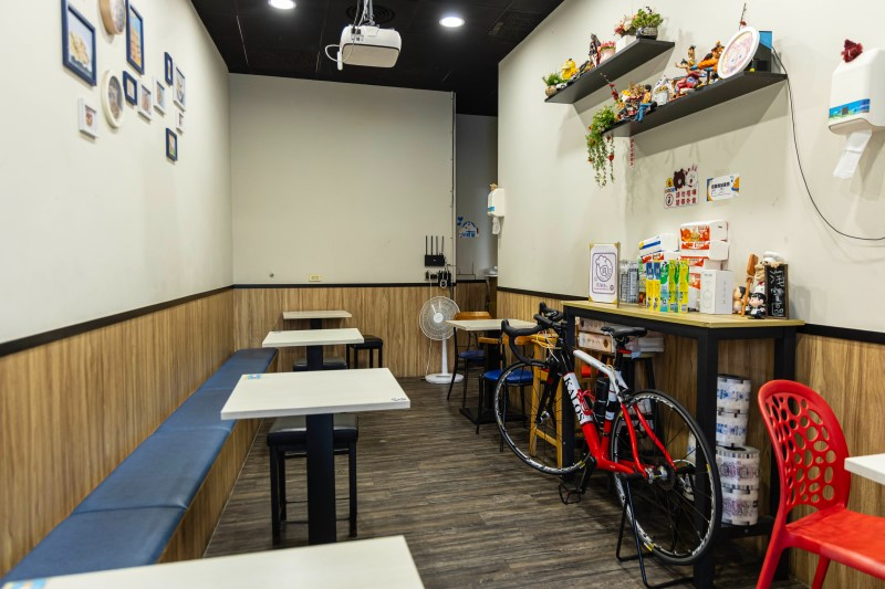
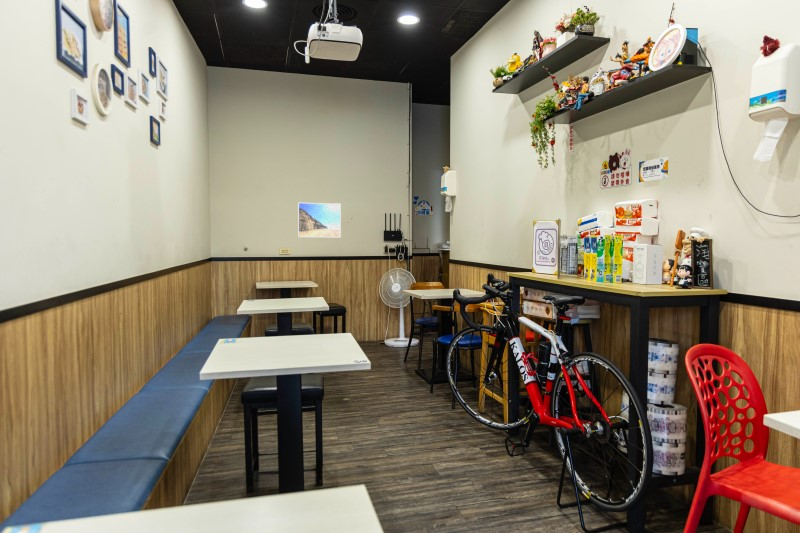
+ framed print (319, 220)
